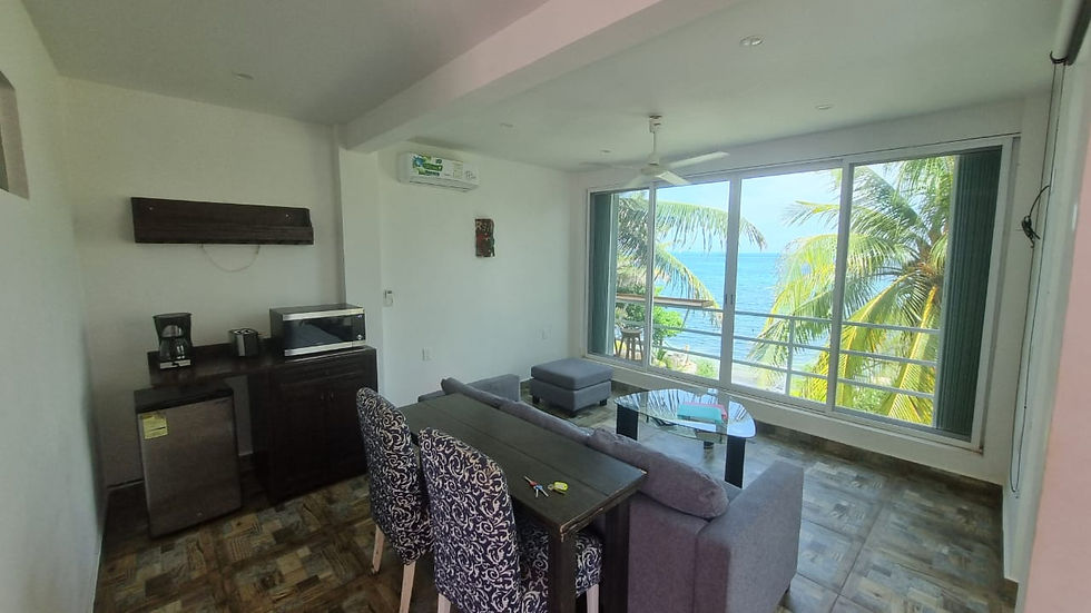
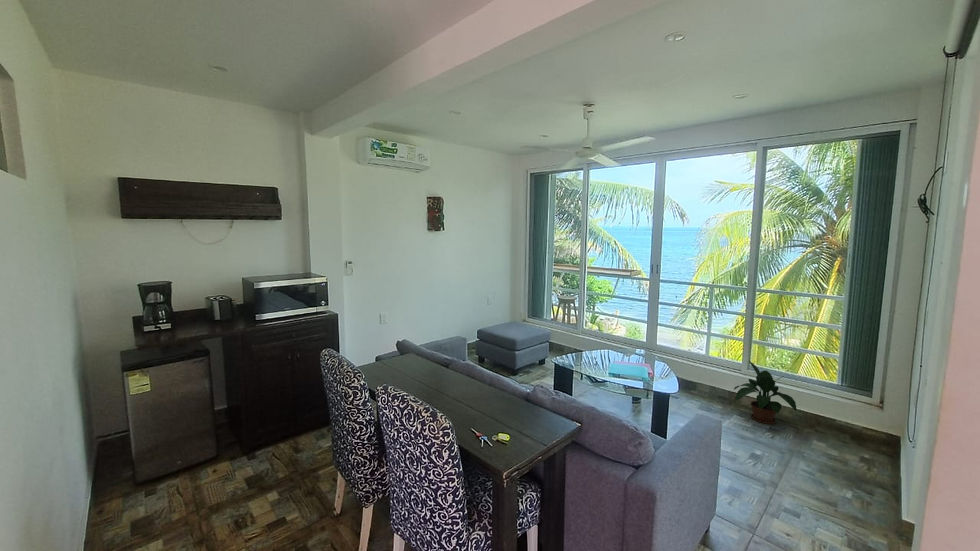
+ potted plant (764, 390)
